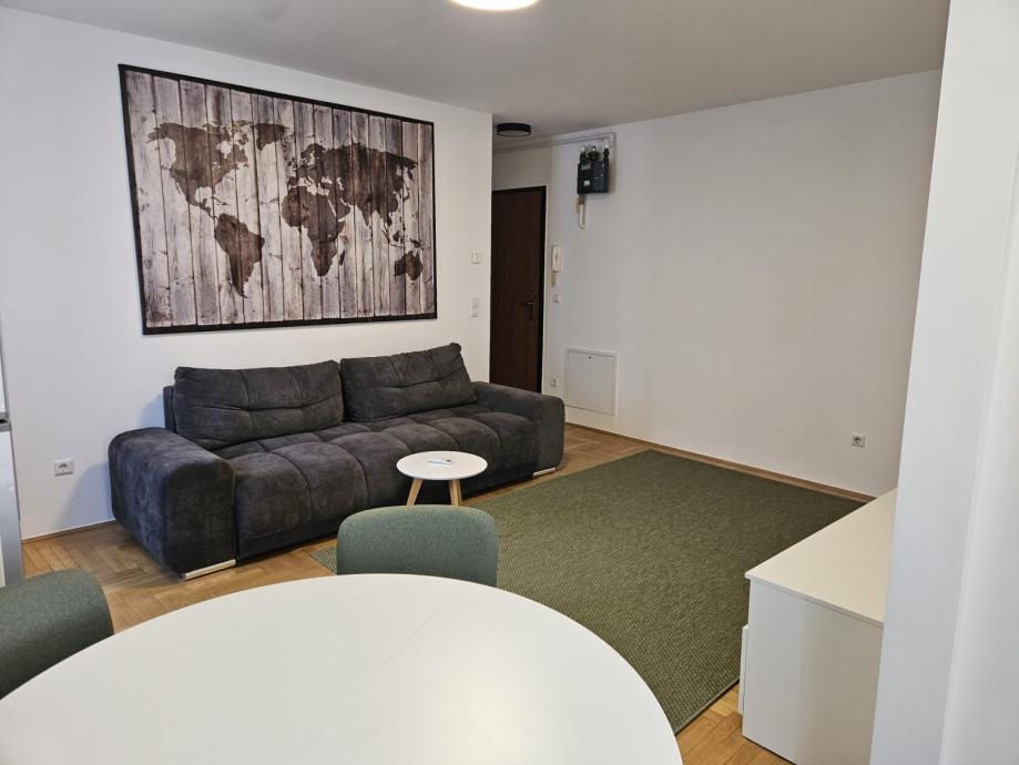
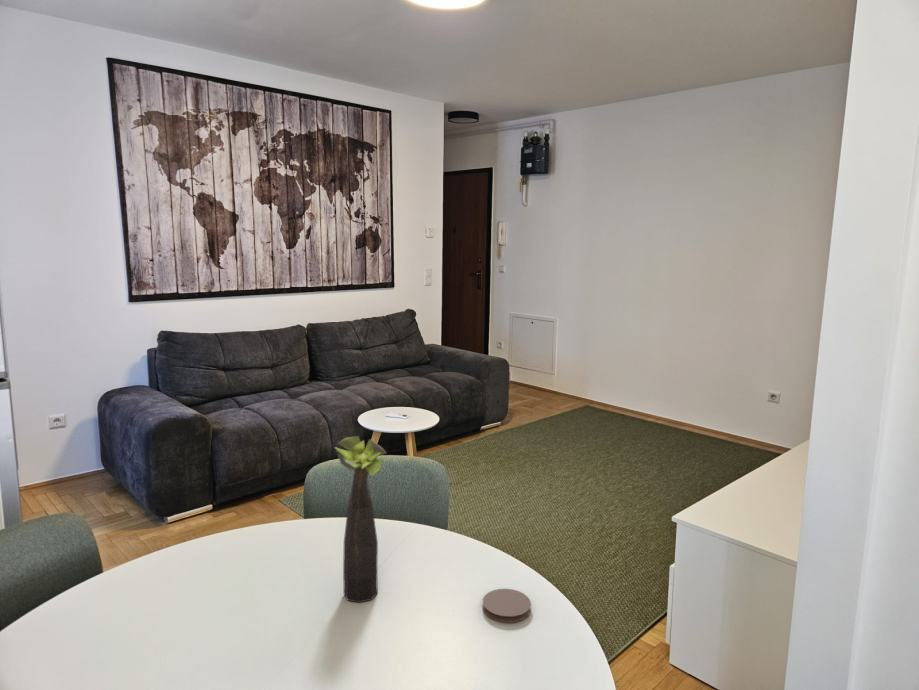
+ coaster (506, 604)
+ plant (362, 521)
